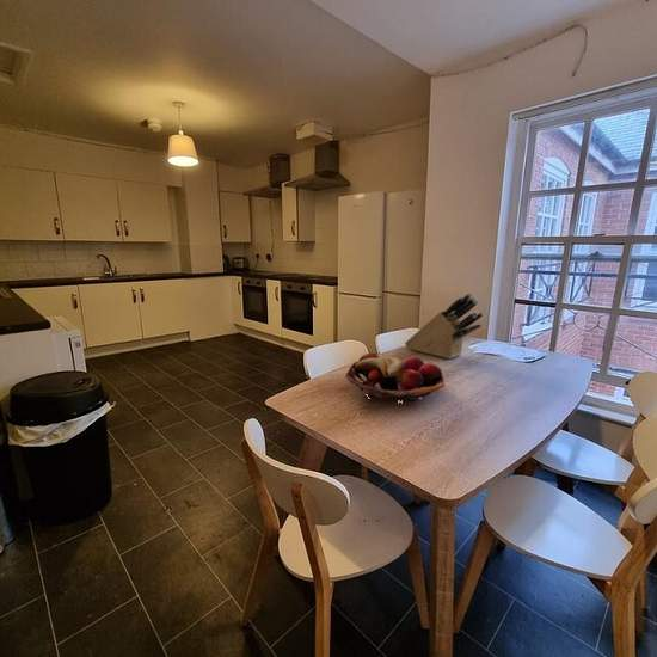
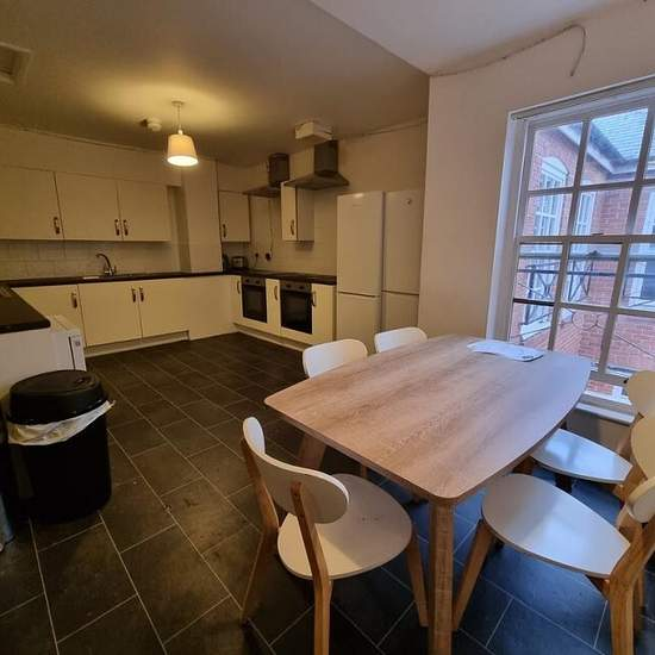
- knife block (442, 323)
- fruit basket (394, 374)
